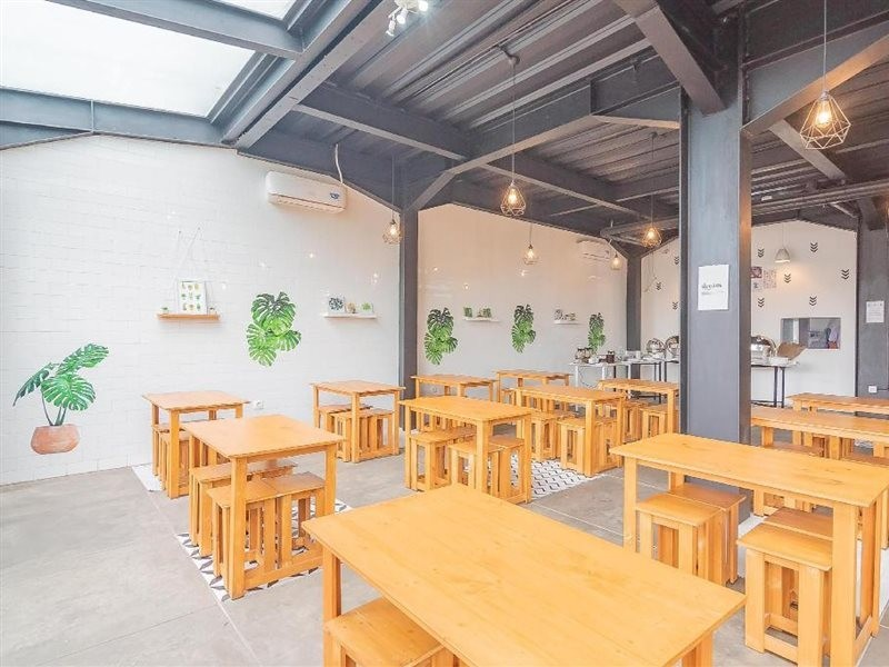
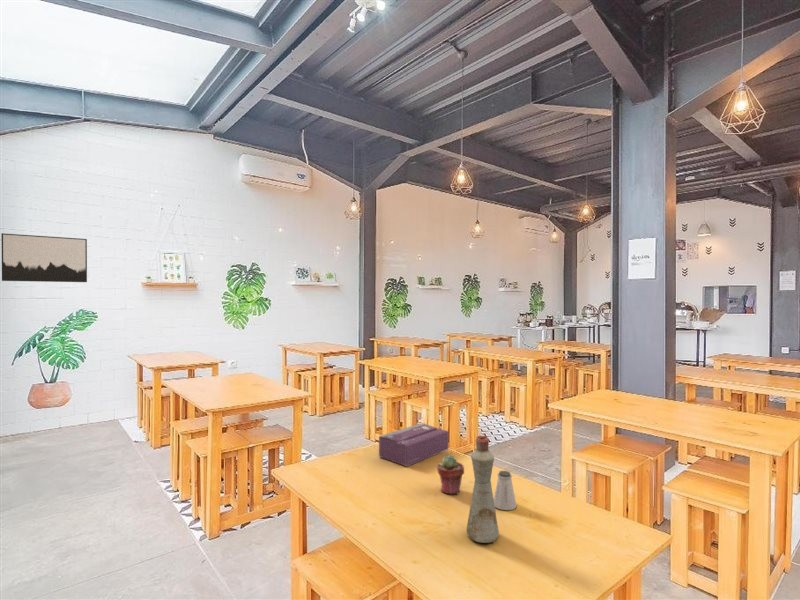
+ saltshaker (504, 488)
+ potted succulent (450, 473)
+ bottle (482, 485)
+ tissue box (414, 442)
+ wall art (46, 258)
